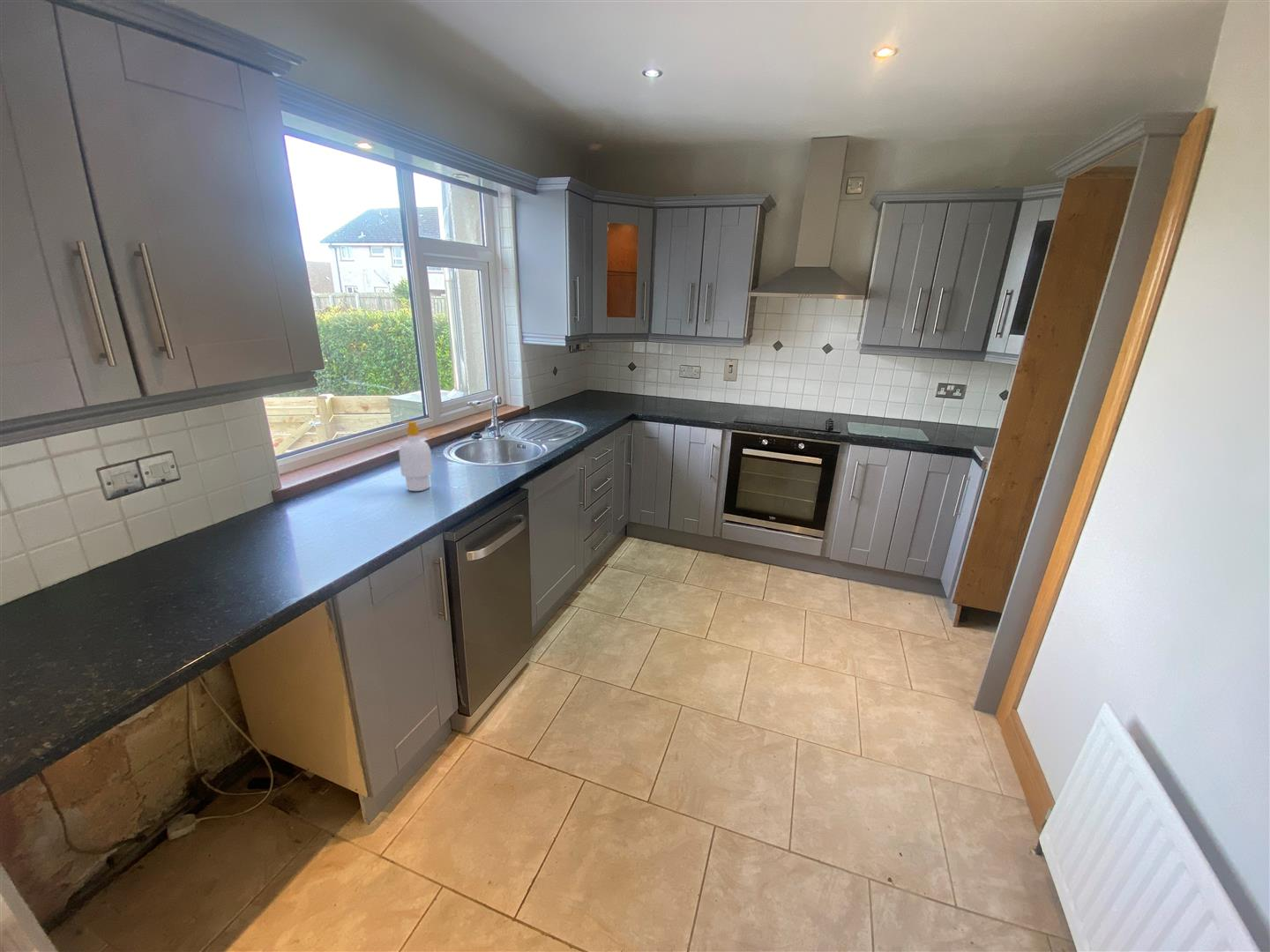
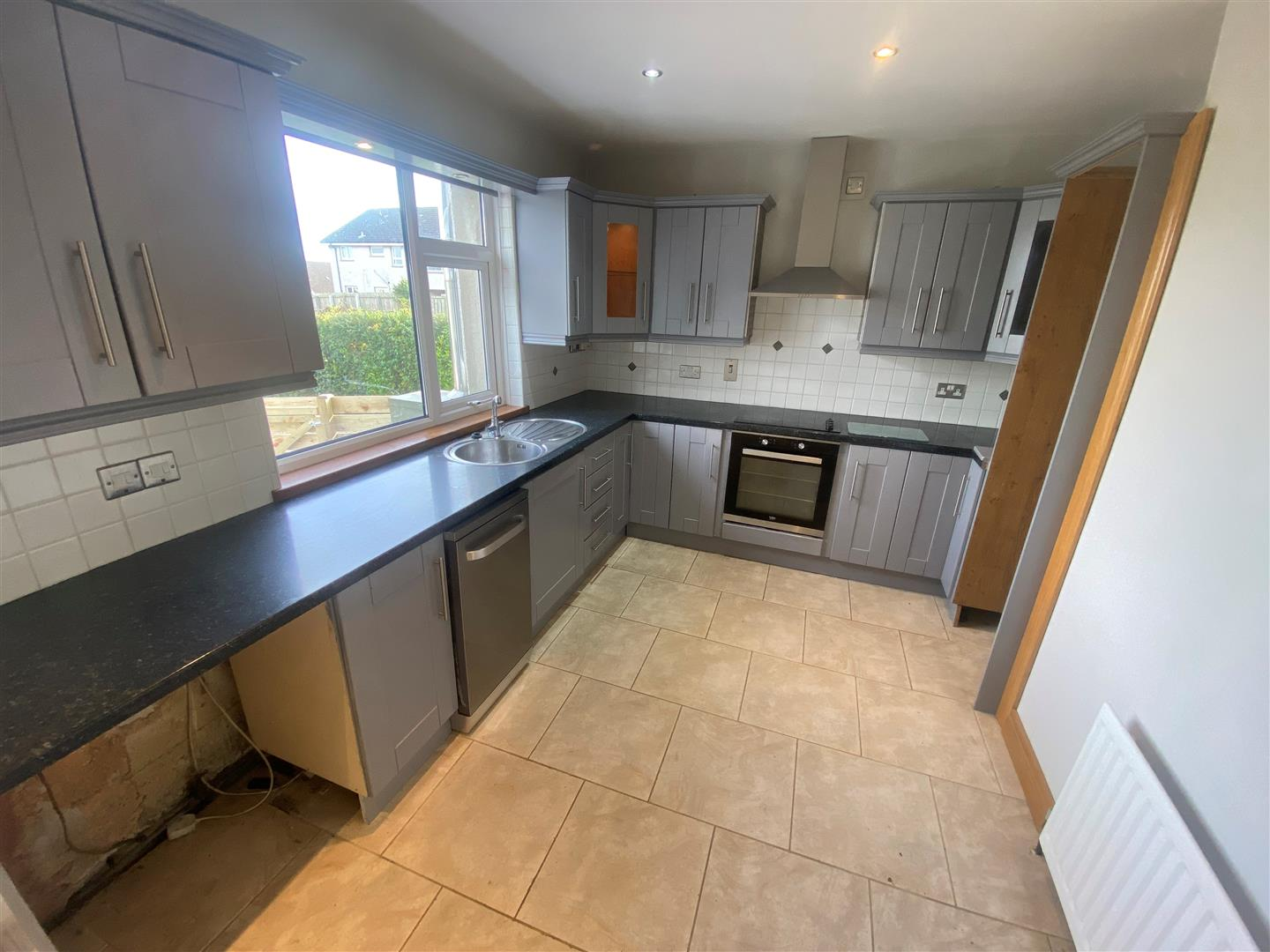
- soap bottle (415, 456)
